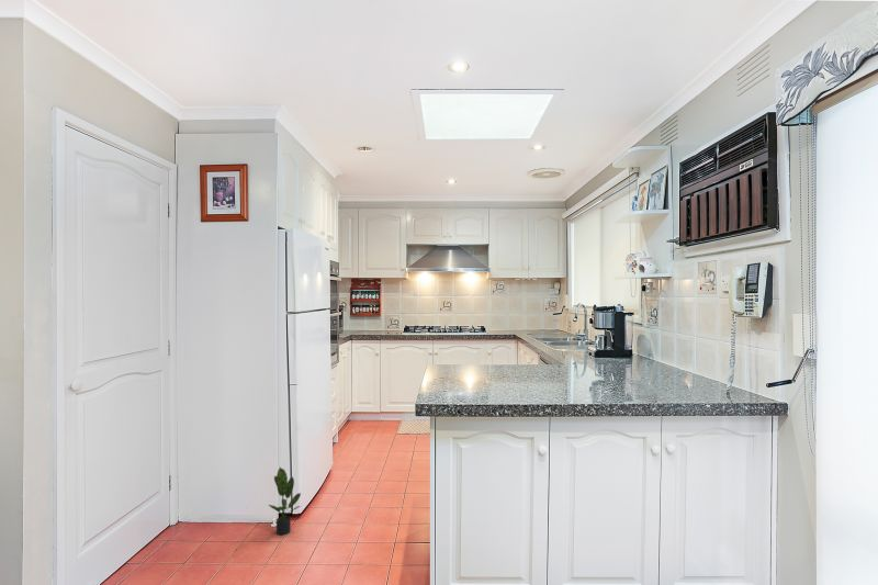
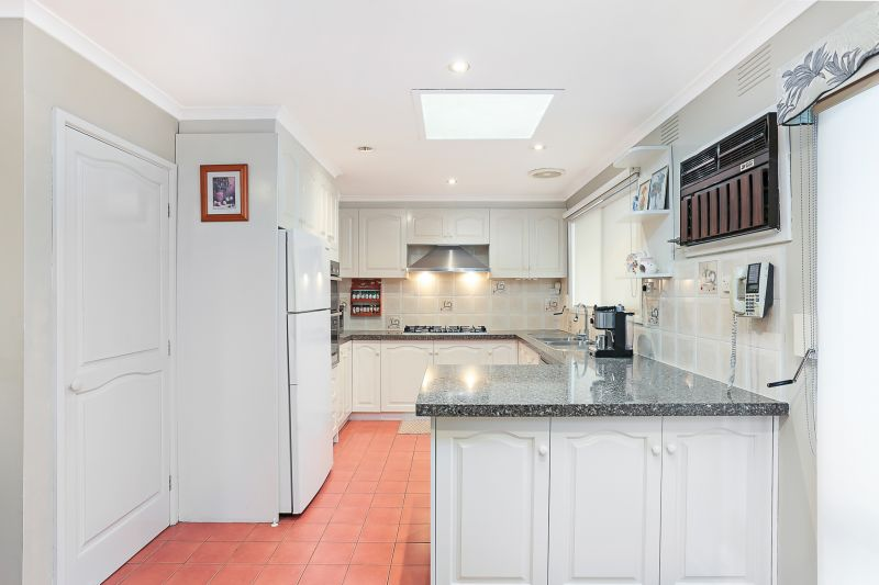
- potted plant (283, 502)
